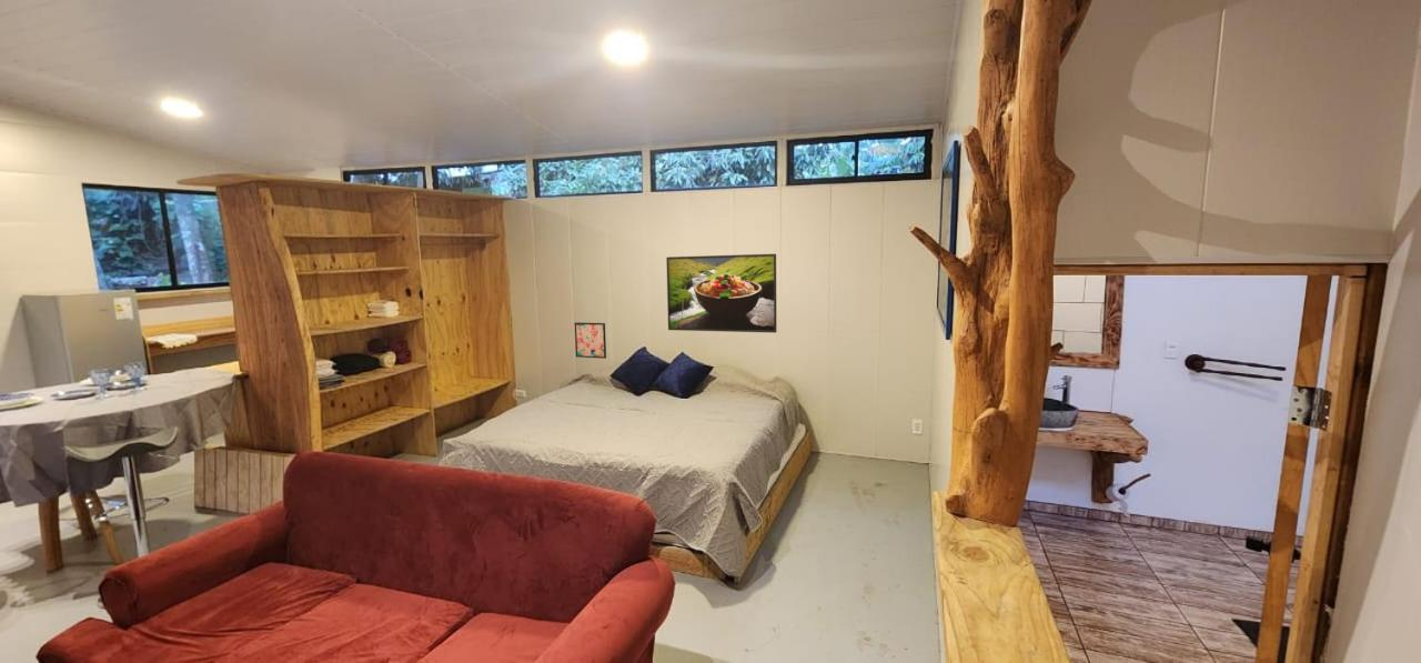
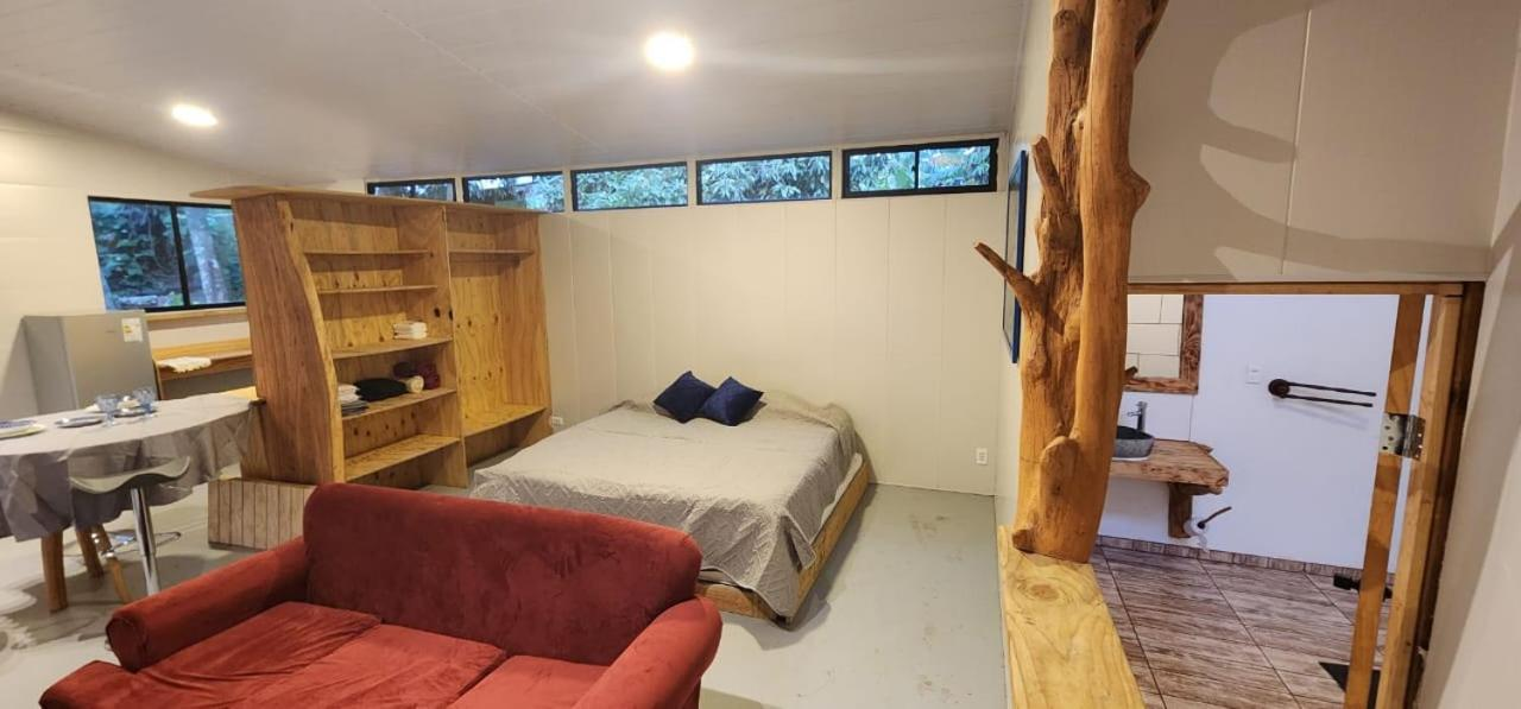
- wall art (589, 340)
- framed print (719, 293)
